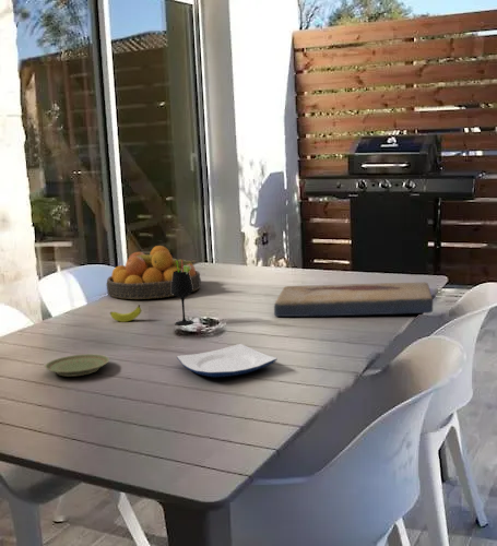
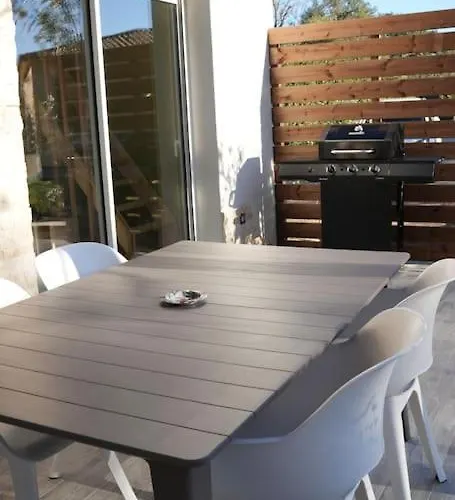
- plate (226, 361)
- fruit bowl (153, 270)
- wine glass (182, 290)
- banana (125, 313)
- fish fossil (354, 298)
- plate (78, 366)
